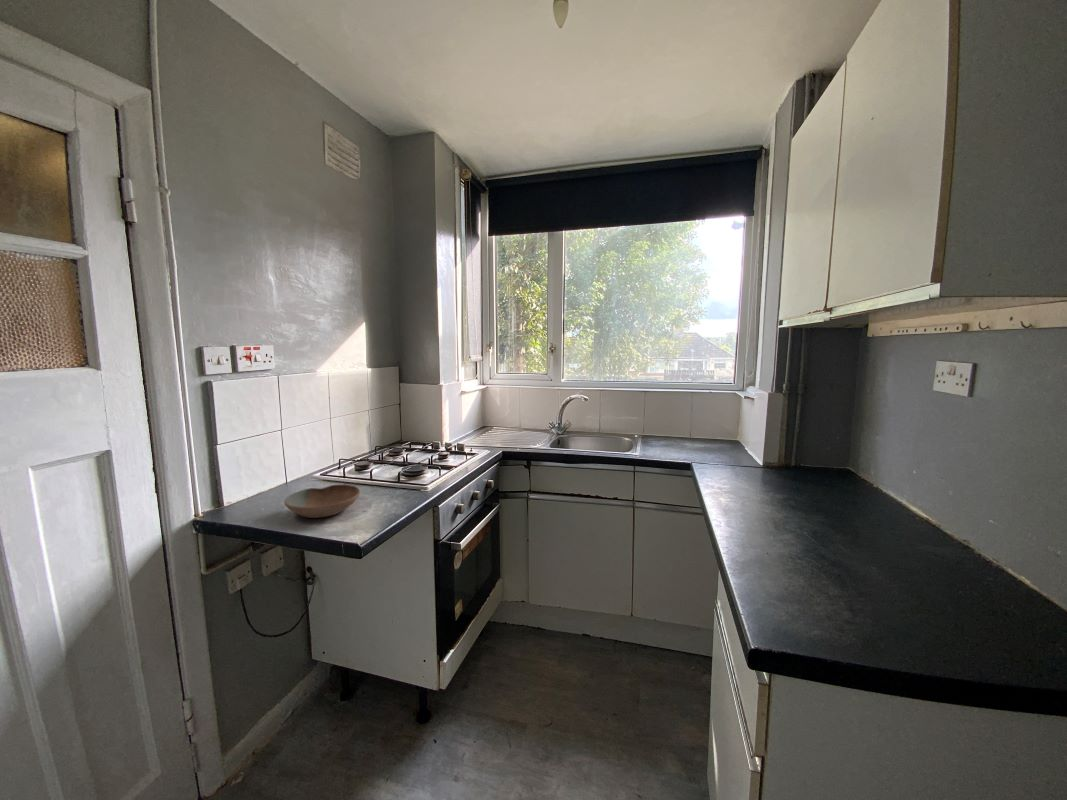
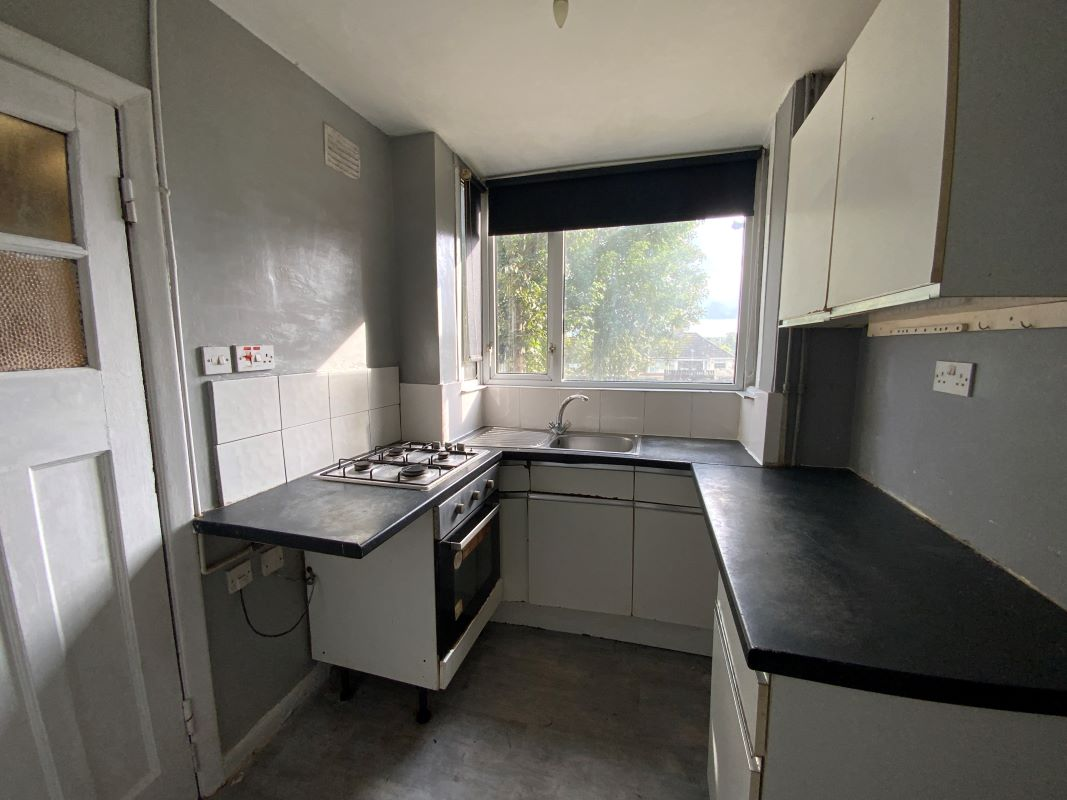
- bowl (324, 502)
